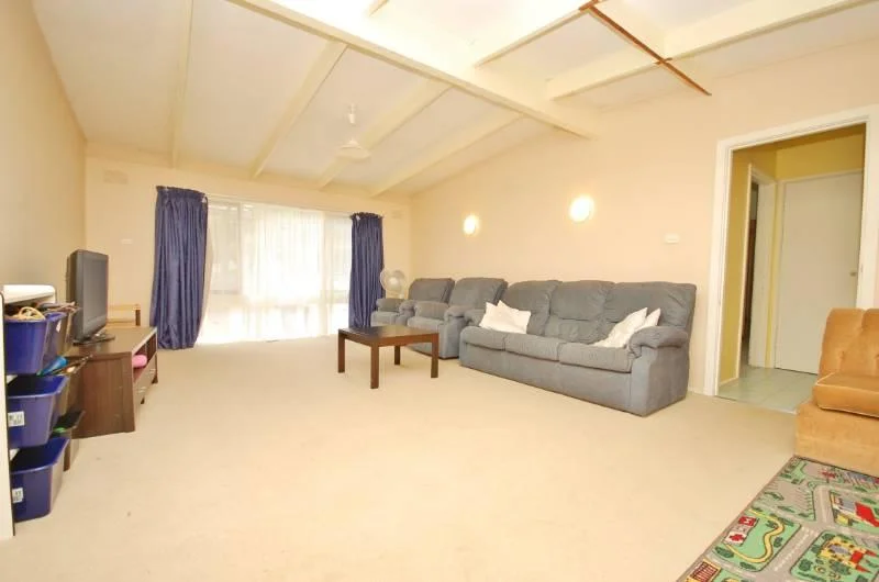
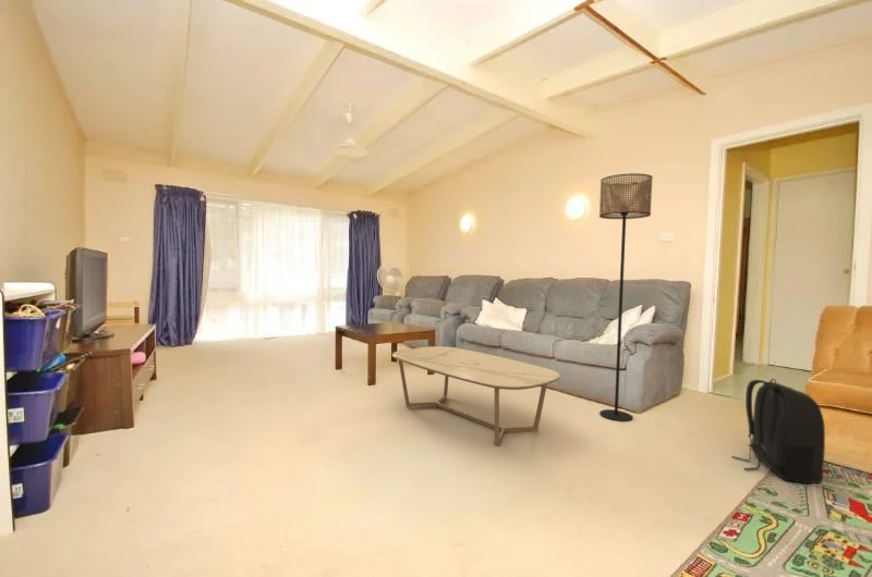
+ backpack (775, 423)
+ floor lamp (620, 298)
+ coffee table (471, 382)
